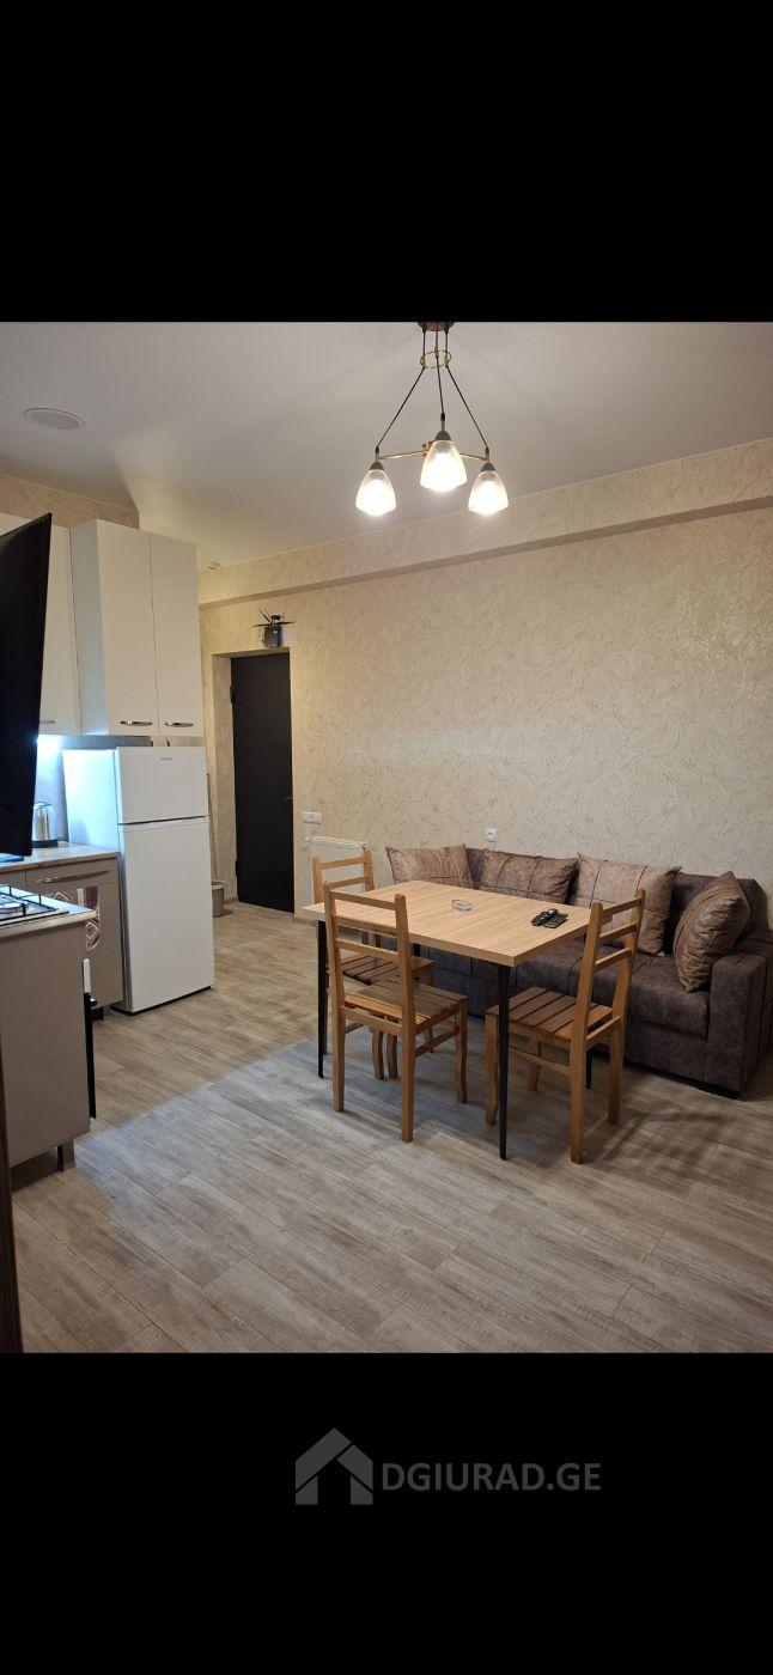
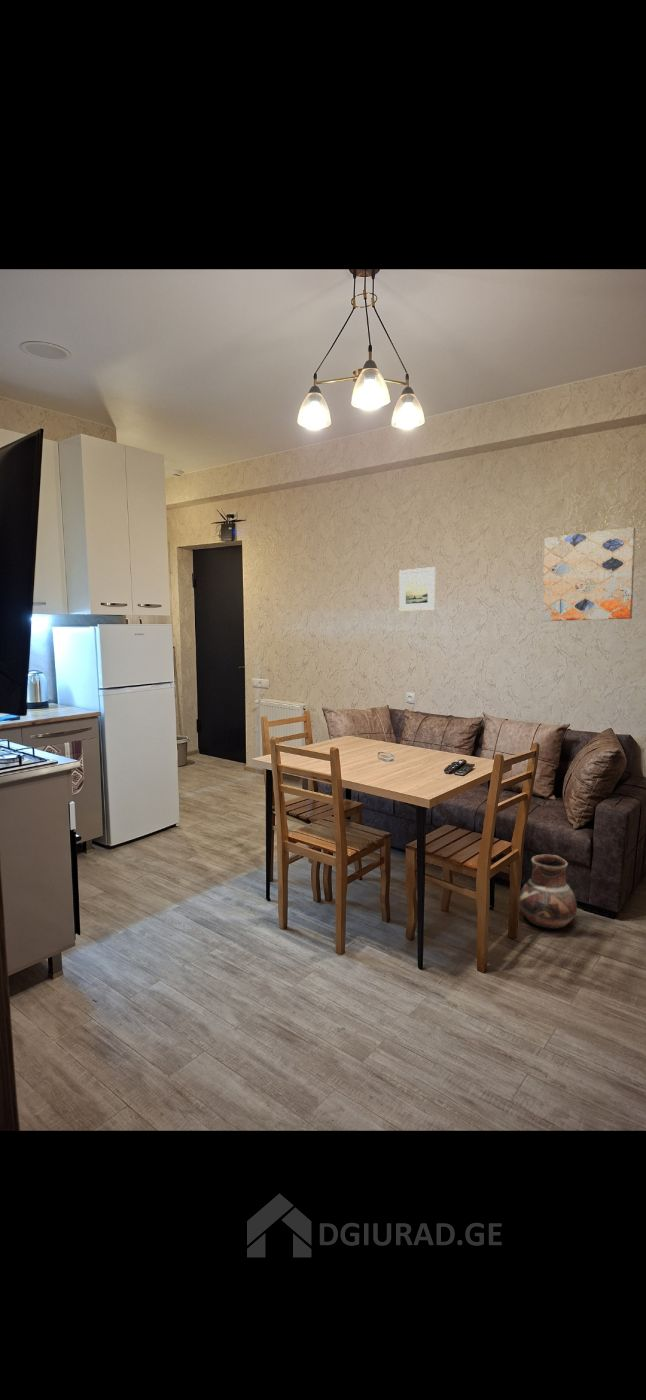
+ ceramic pot (547, 890)
+ wall art (586, 576)
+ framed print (417, 590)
